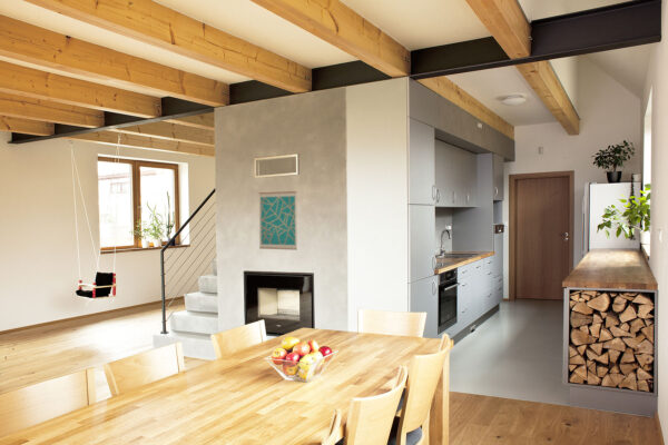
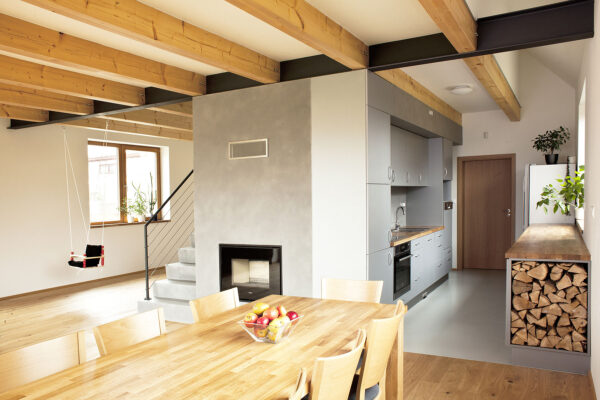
- wall art (277, 220)
